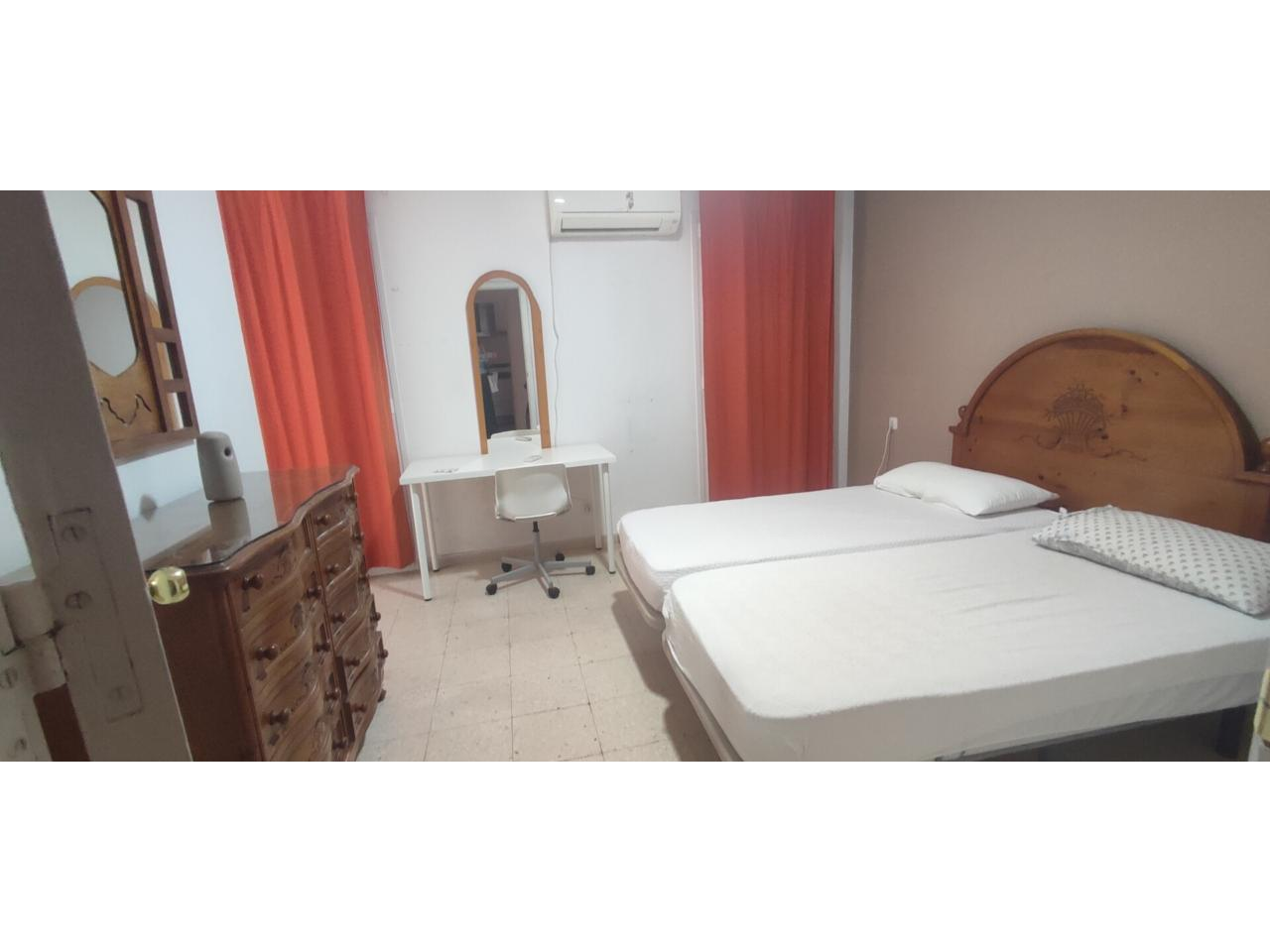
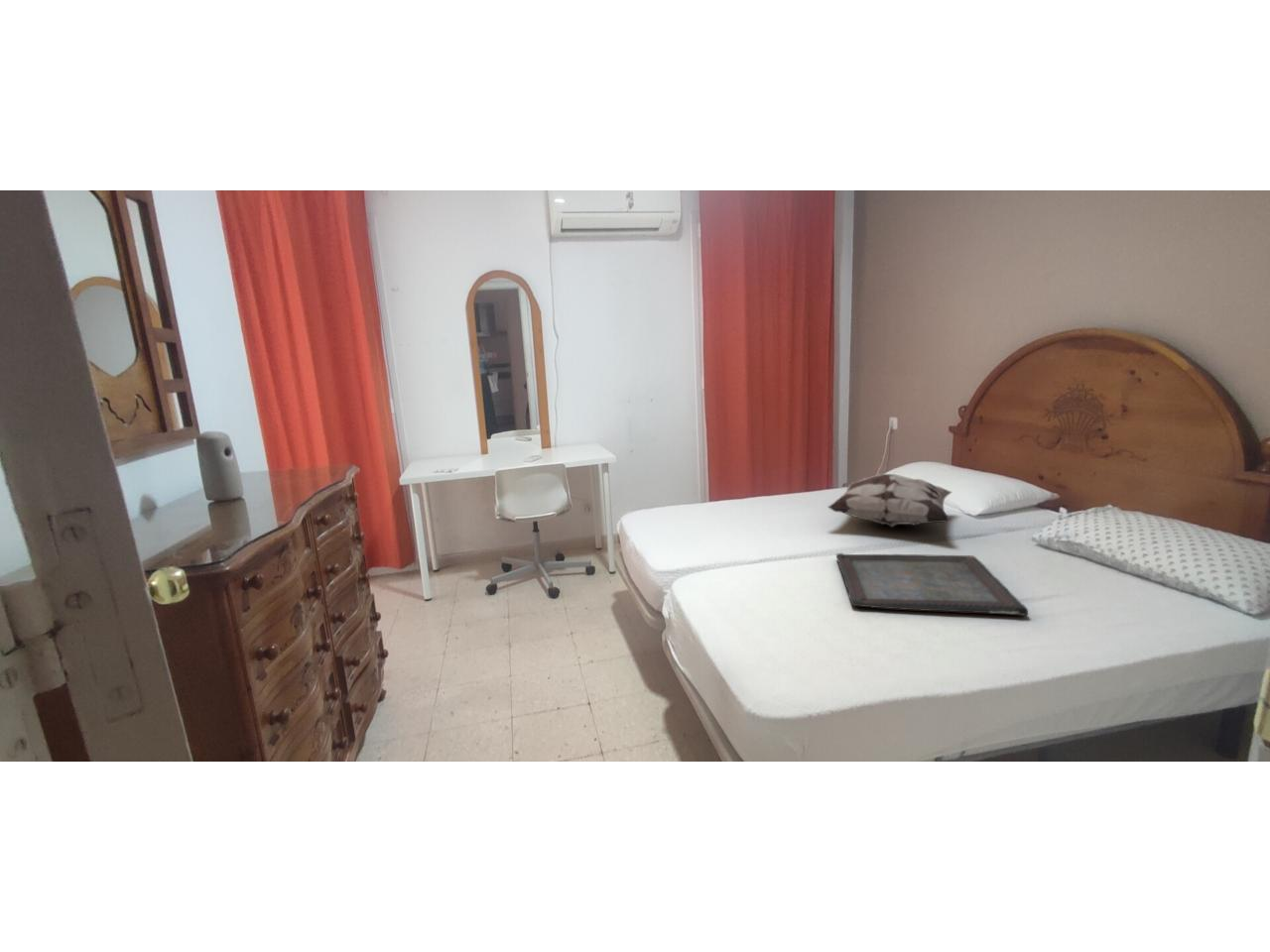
+ serving tray (918, 579)
+ decorative pillow (889, 499)
